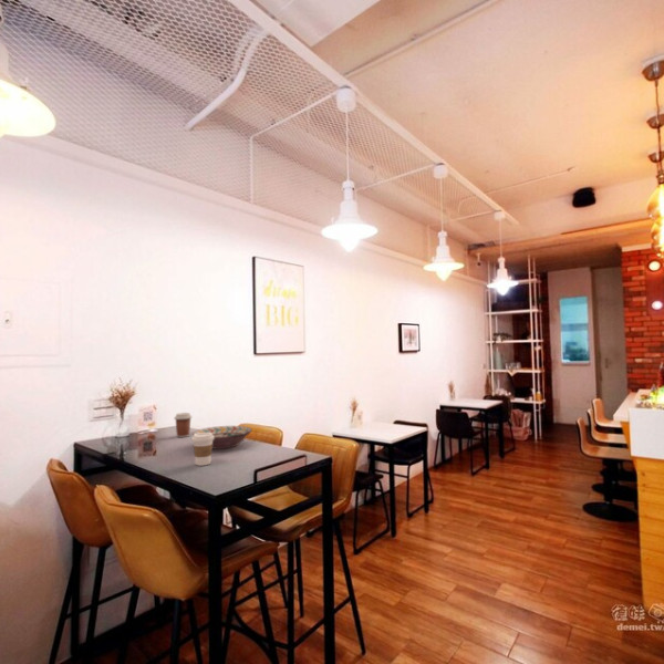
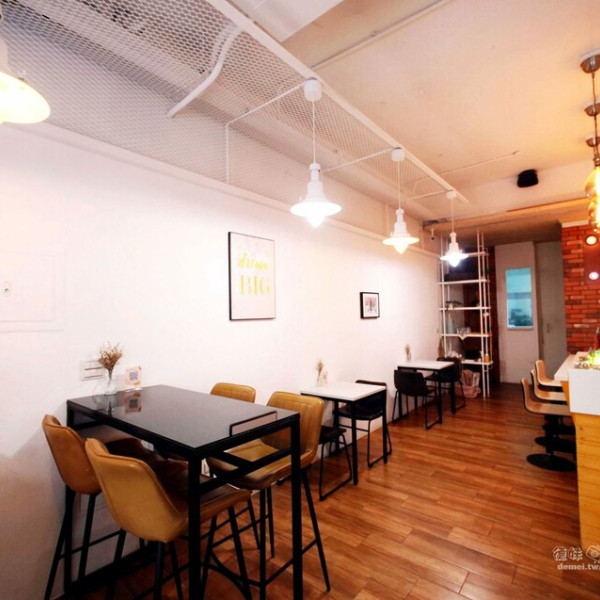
- coffee cup (203, 448)
- decorative bowl (222, 438)
- coffee cup (183, 424)
